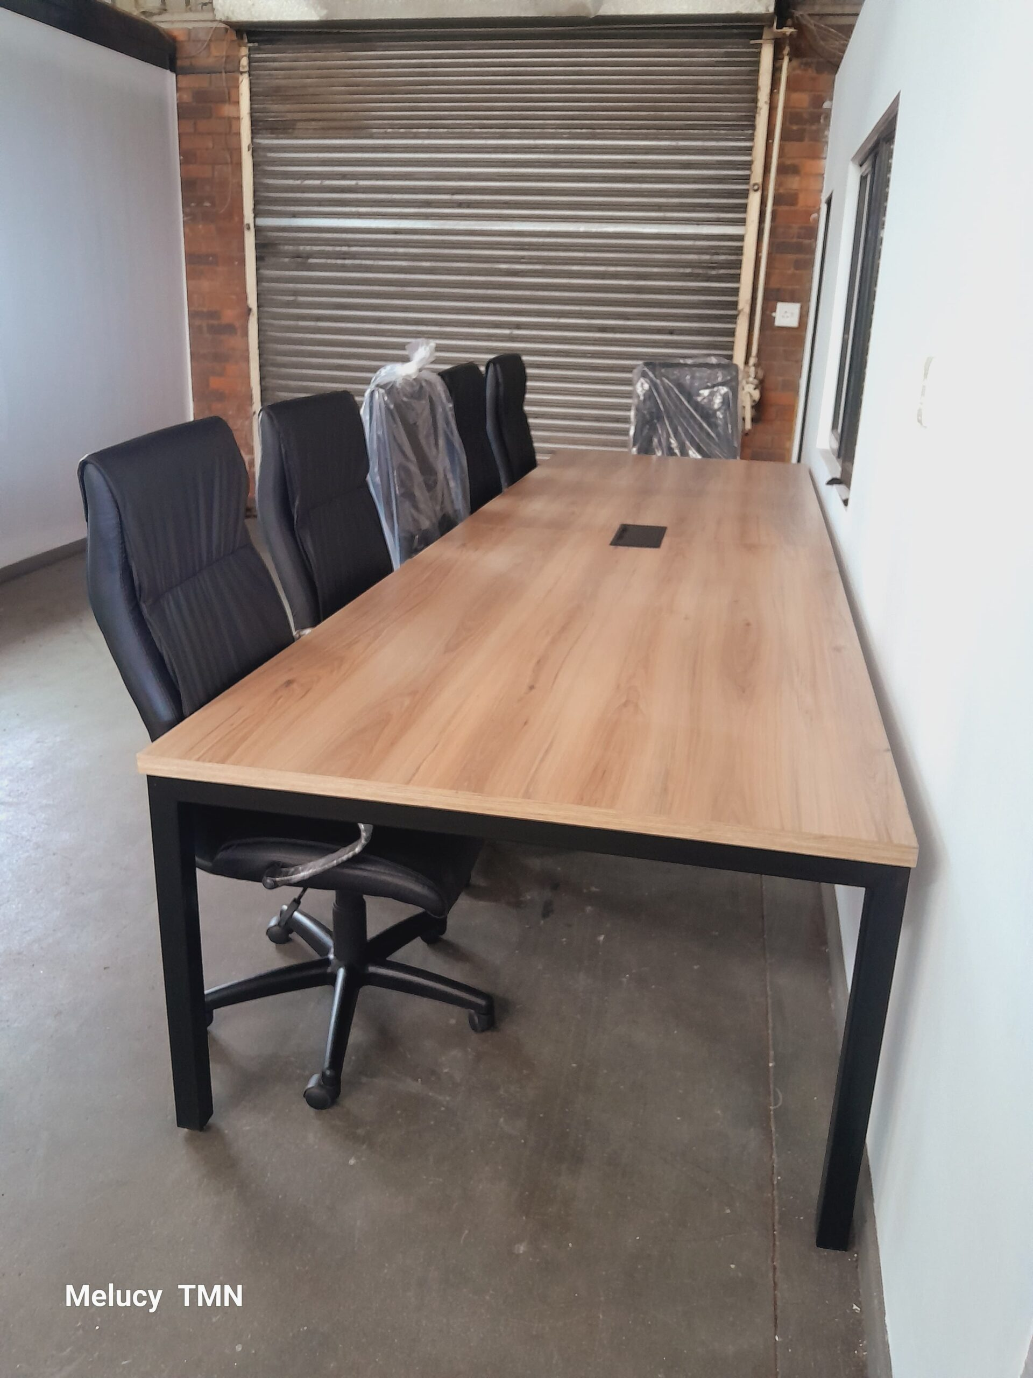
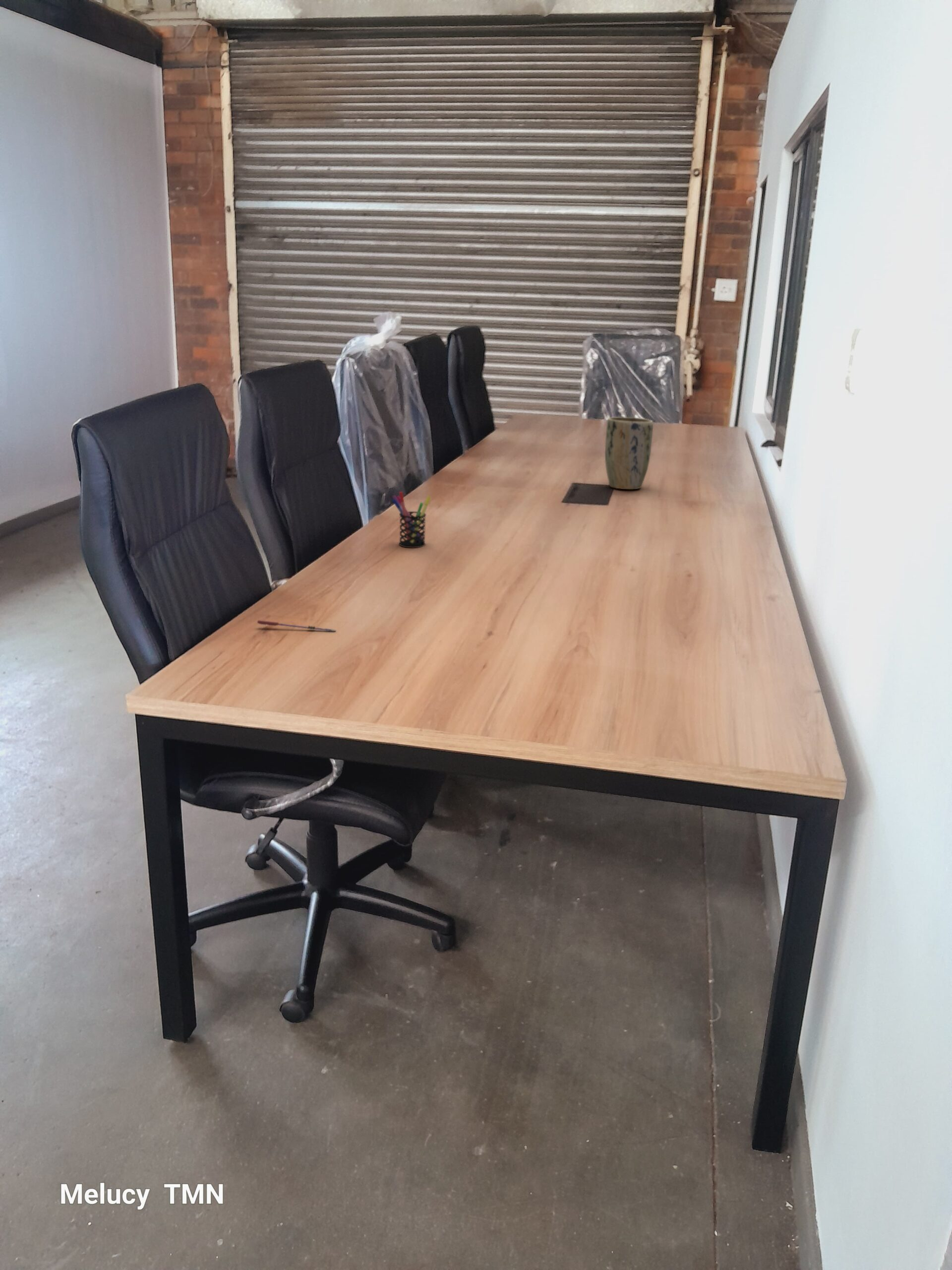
+ plant pot (627, 453)
+ pen holder (413, 518)
+ pen (297, 626)
